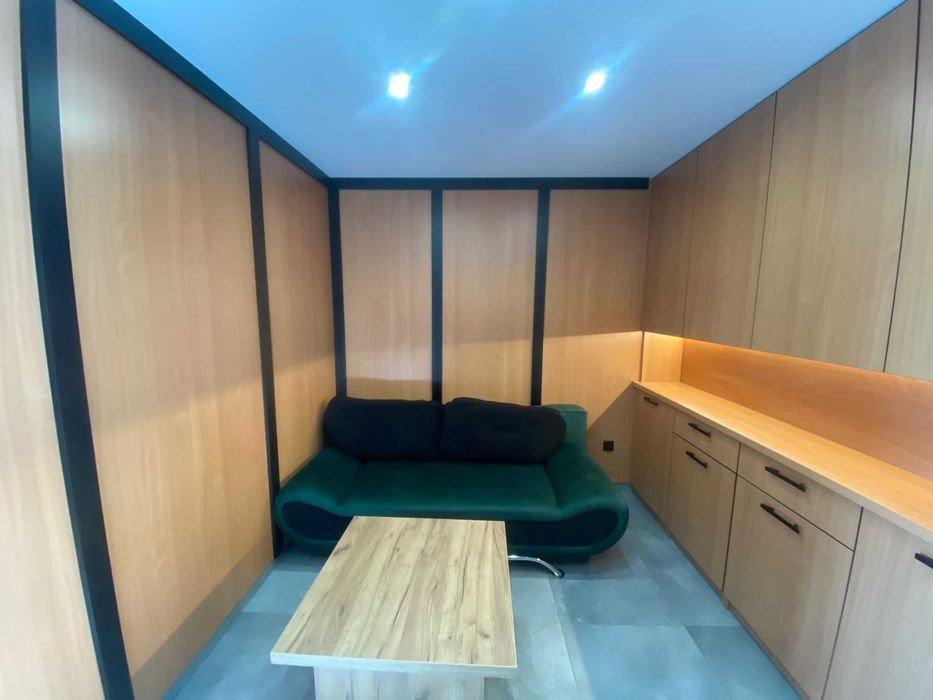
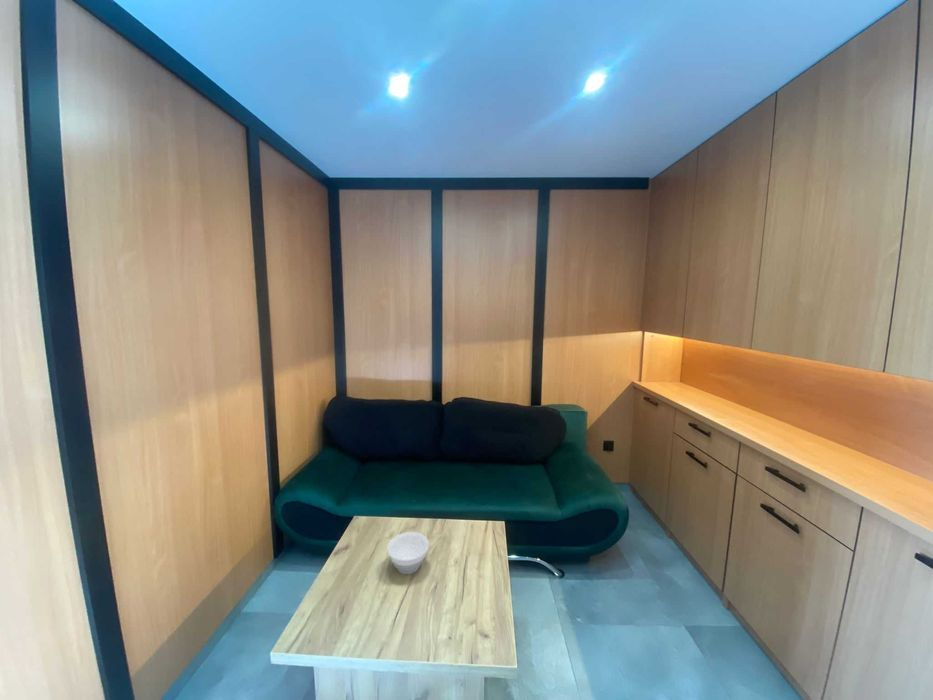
+ bowl (408, 555)
